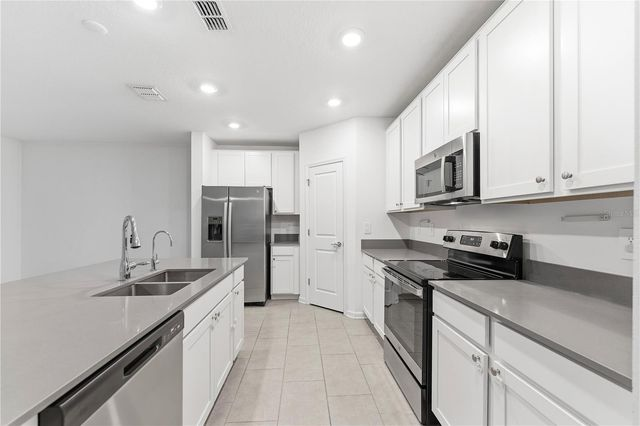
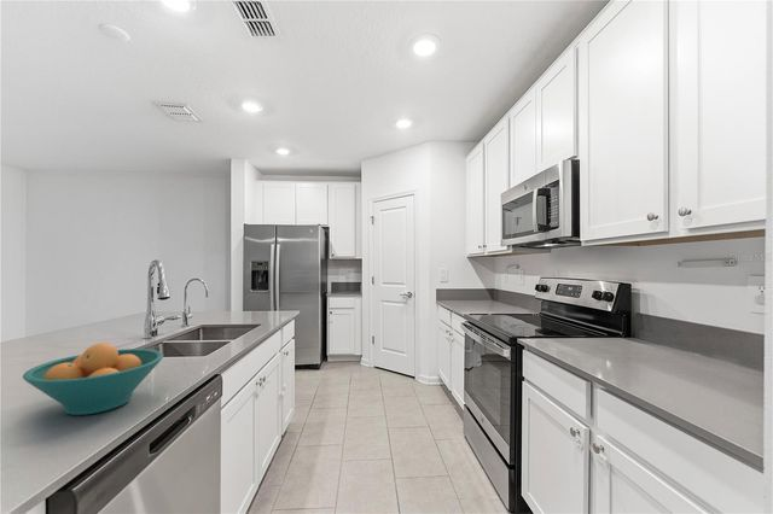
+ fruit bowl (99, 374)
